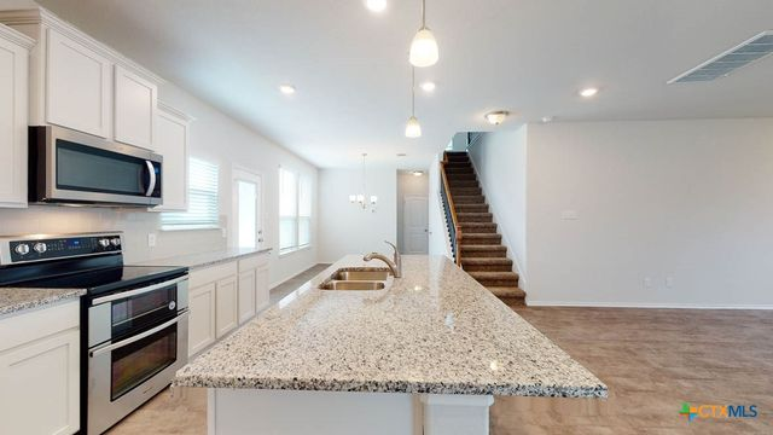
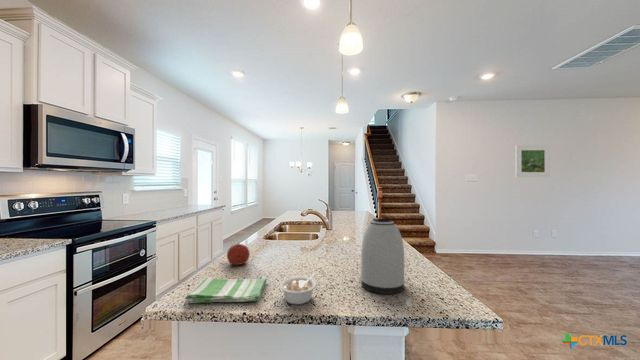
+ kettle (379, 249)
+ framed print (532, 161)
+ dish towel (229, 288)
+ legume (298, 288)
+ fruit (238, 252)
